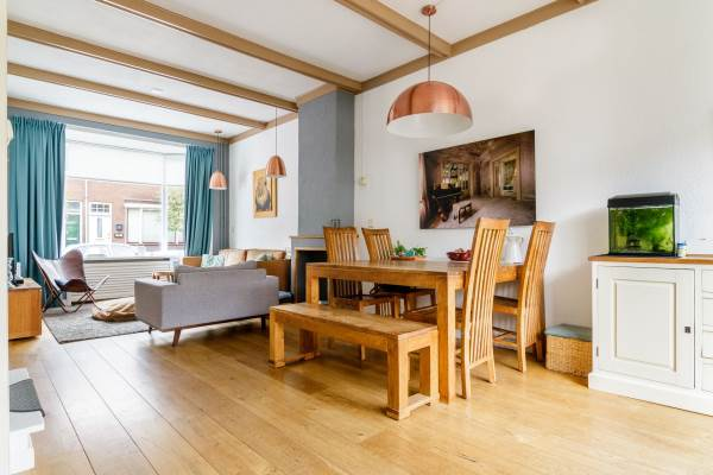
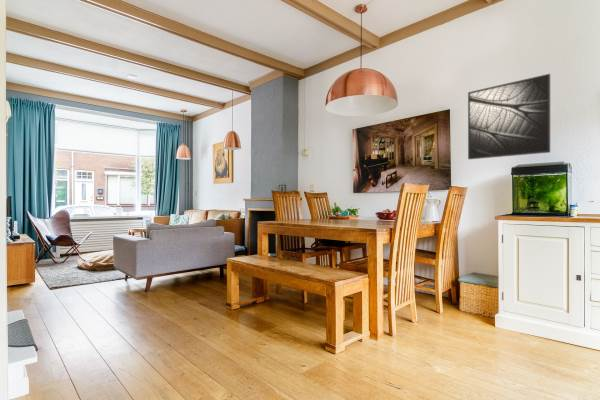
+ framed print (505, 120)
